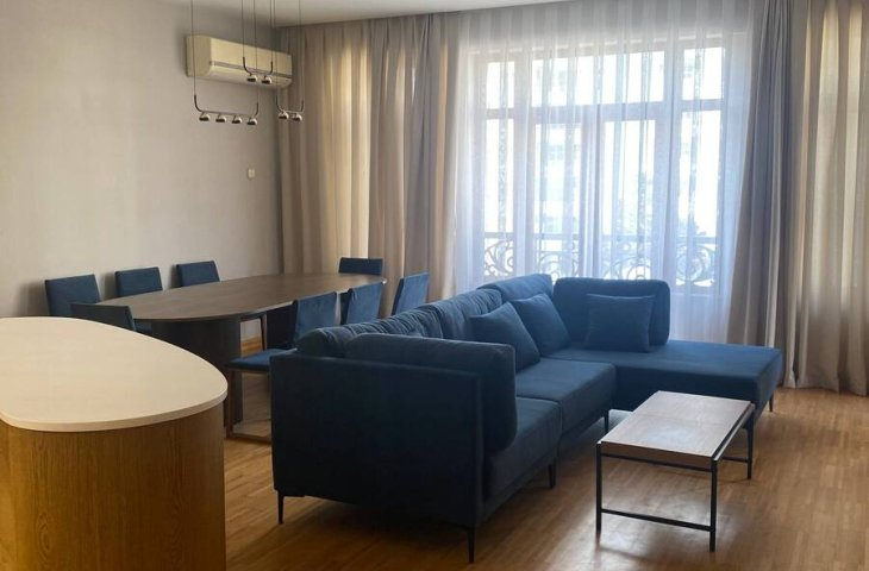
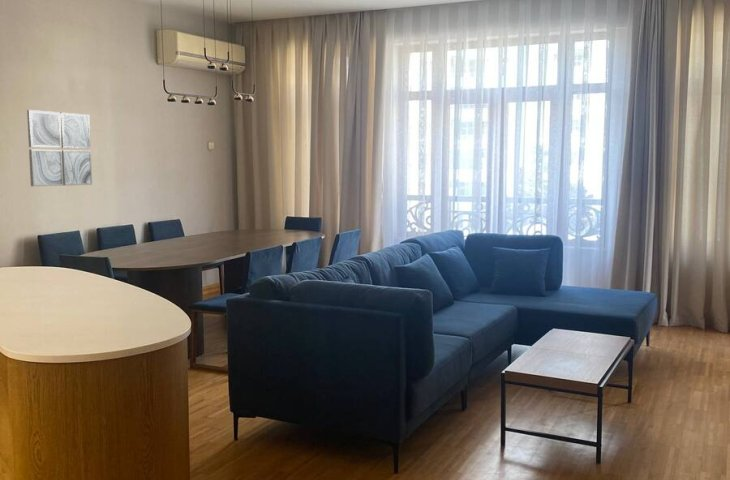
+ wall art (61, 150)
